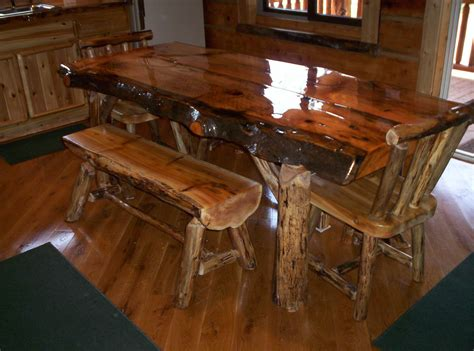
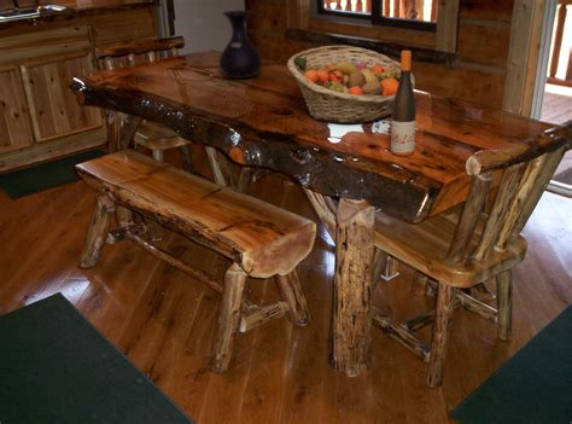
+ wine bottle (404, 103)
+ vase (239, 45)
+ fruit basket (351, 82)
